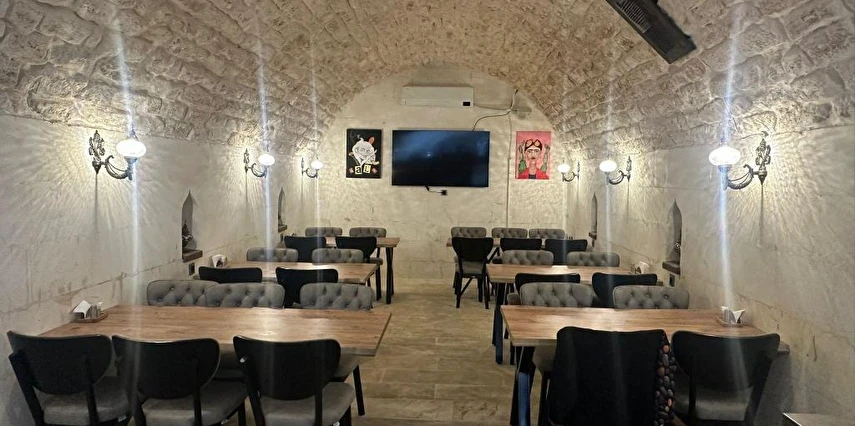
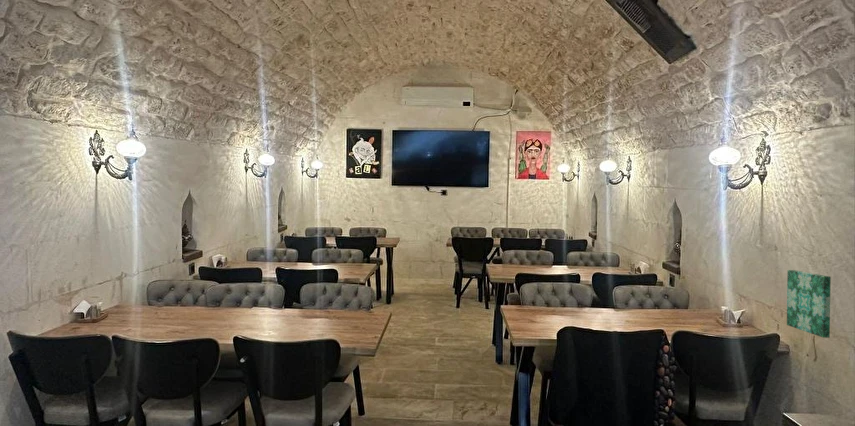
+ wall art (807, 302)
